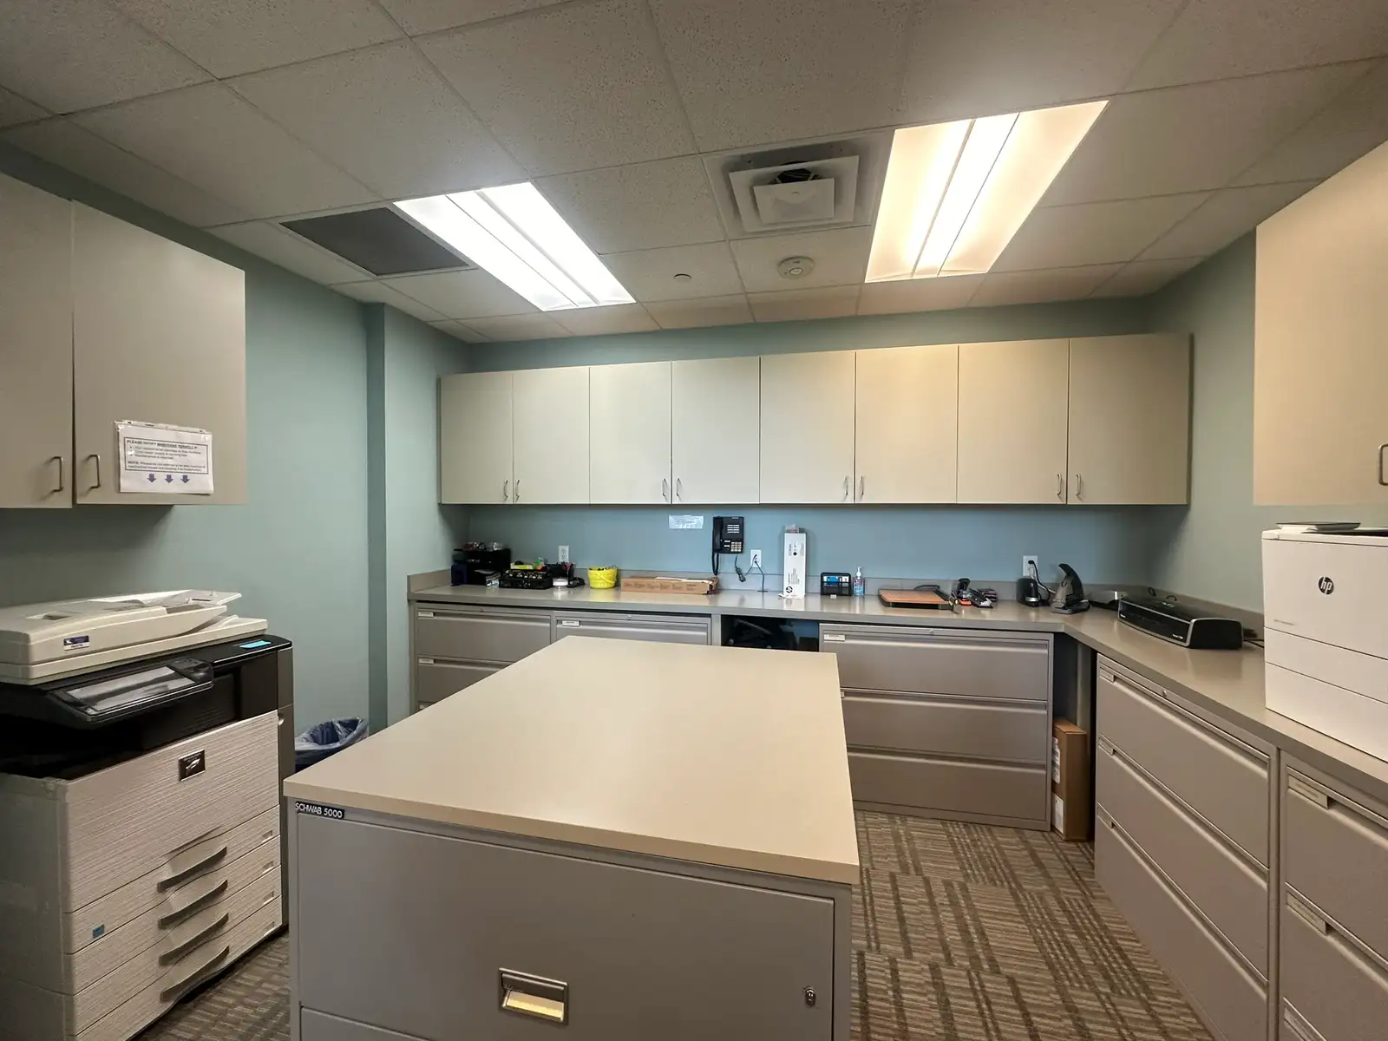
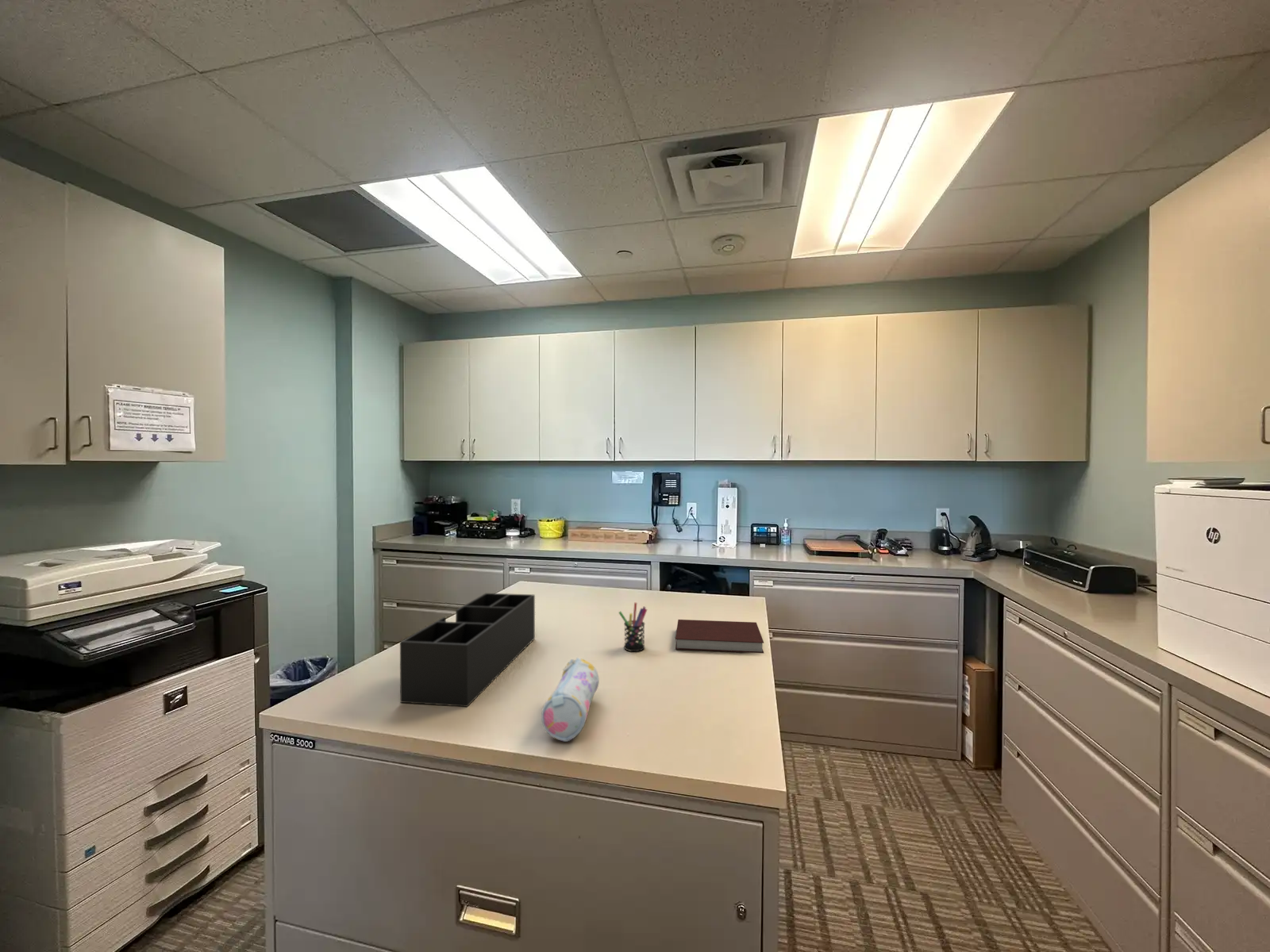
+ pen holder (632, 626)
+ pencil case (572, 695)
+ desk organizer (478, 639)
+ notebook (718, 635)
